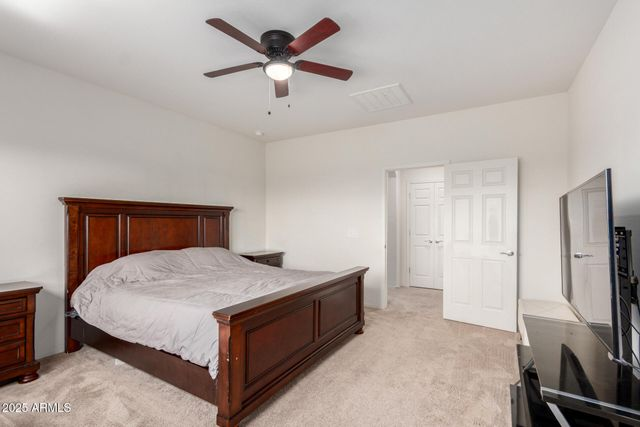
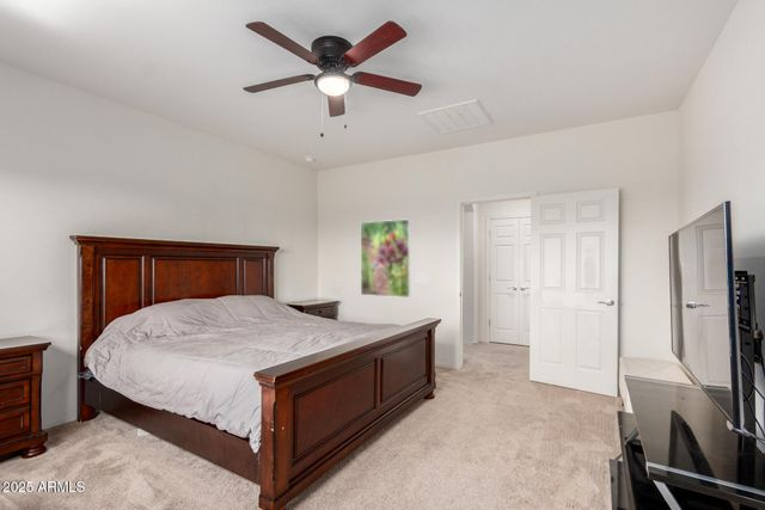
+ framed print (384, 258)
